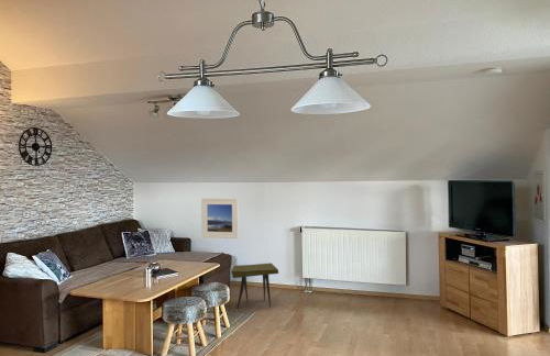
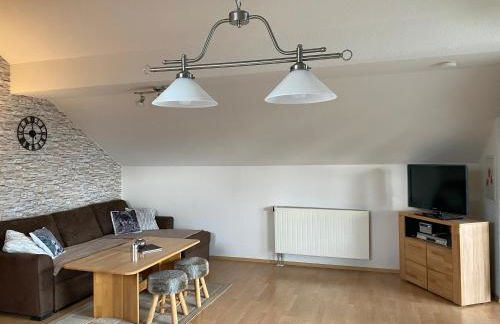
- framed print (219, 218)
- side table (263, 286)
